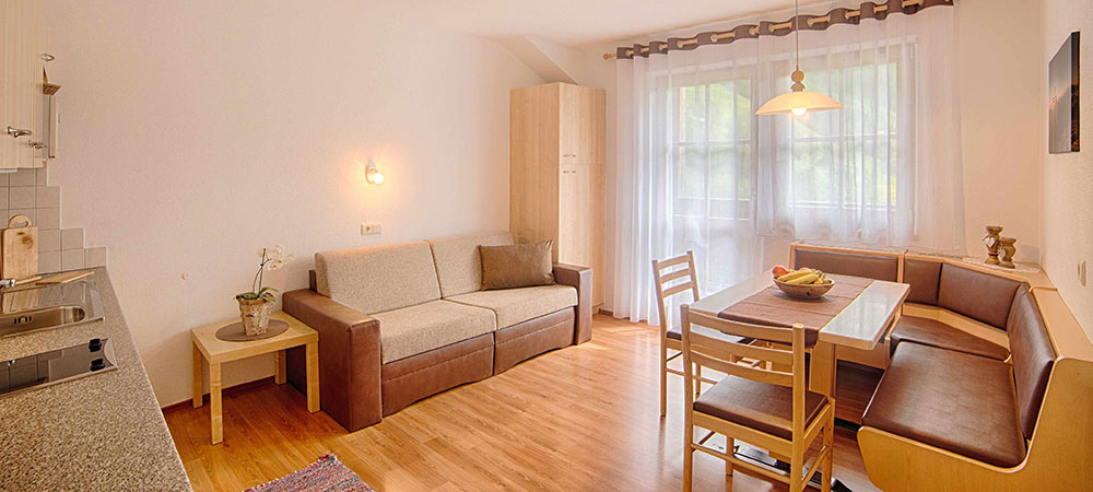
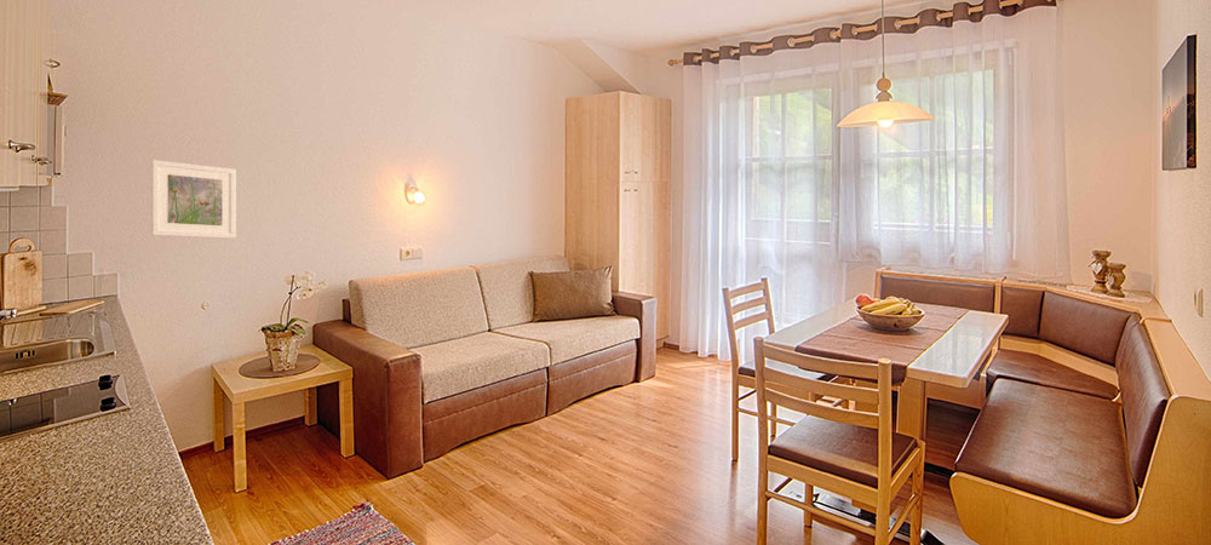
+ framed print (195, 200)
